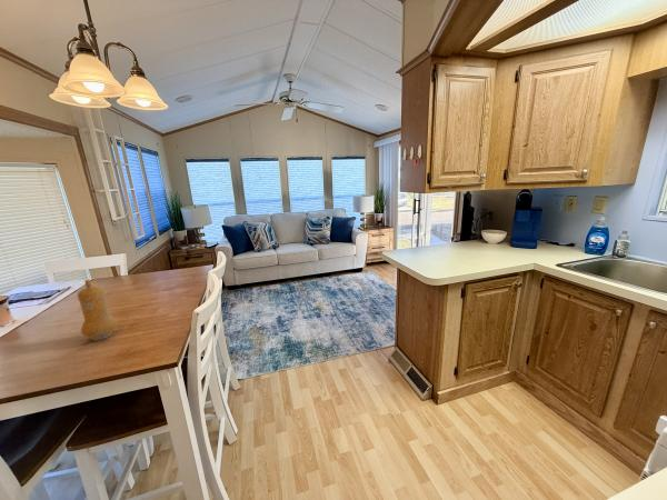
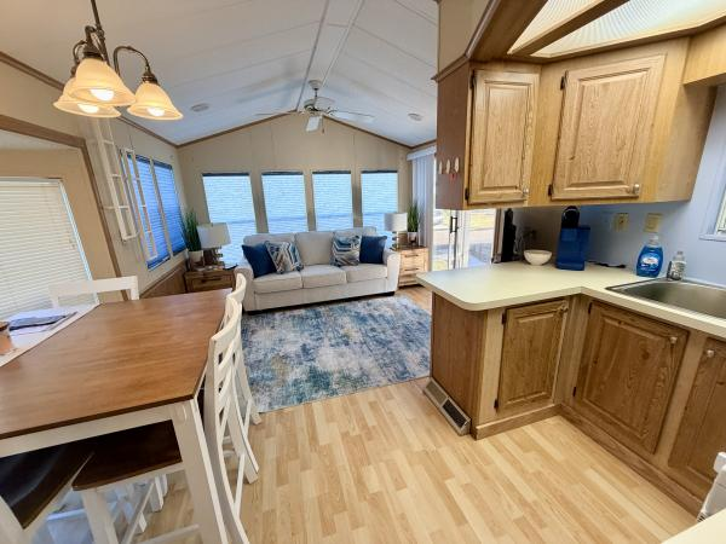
- pepper mill (94, 309)
